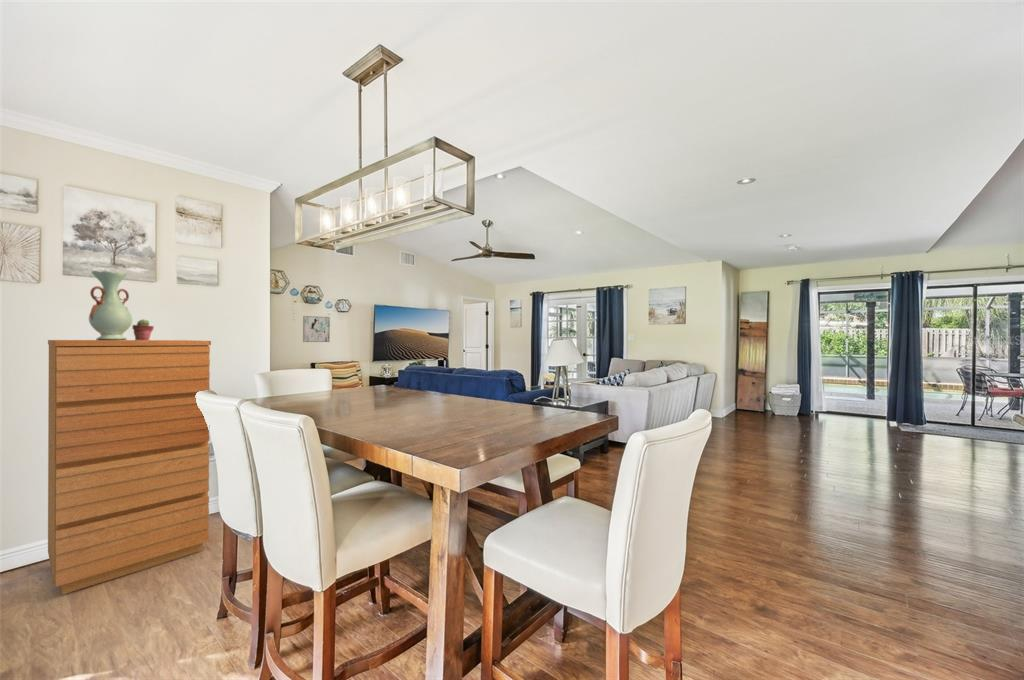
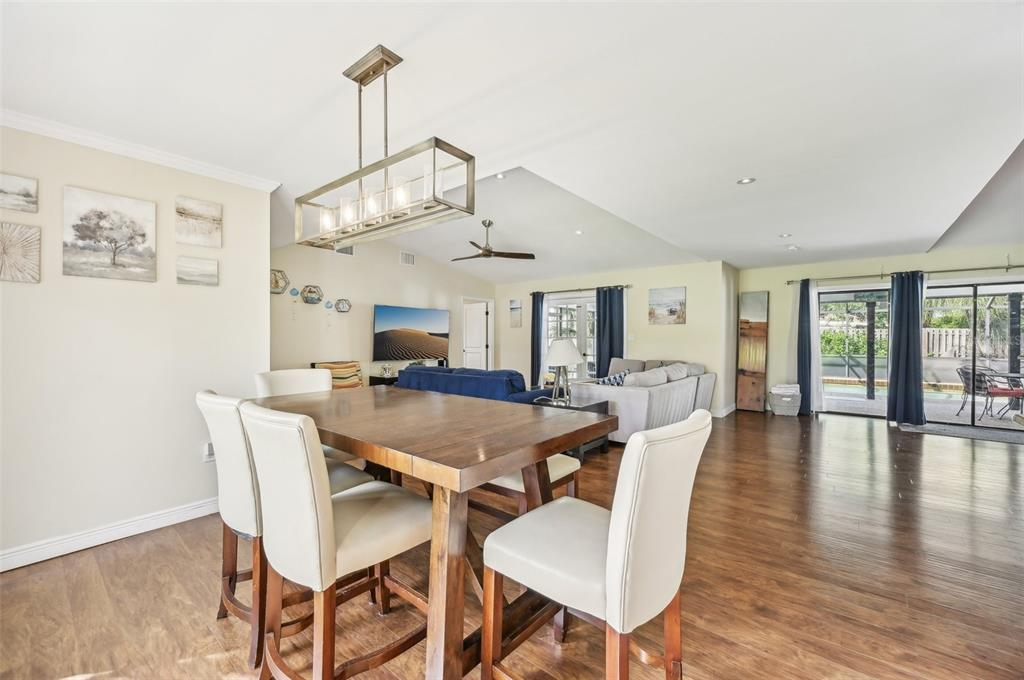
- dresser (130, 448)
- wall art (316, 329)
- potted succulent (143, 329)
- decorative vase (111, 305)
